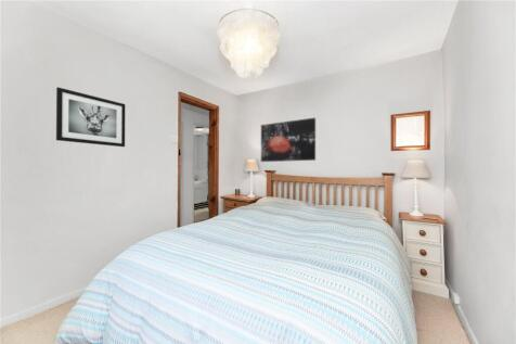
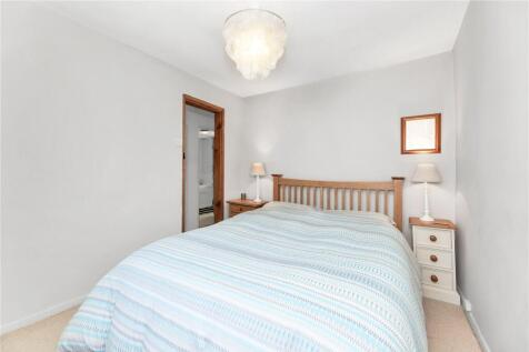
- wall art (286, 141)
- wall art (94, 119)
